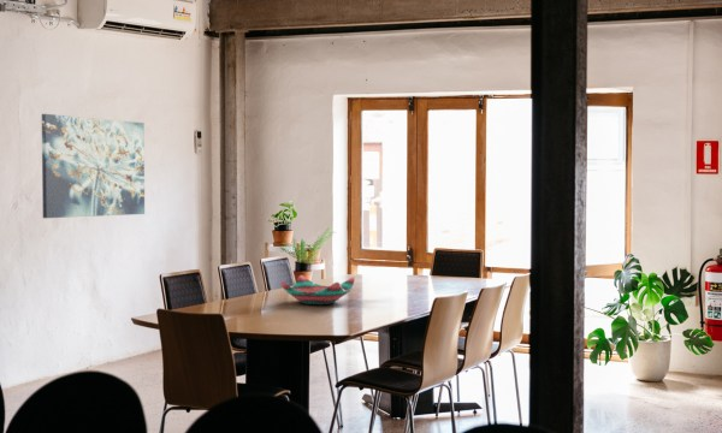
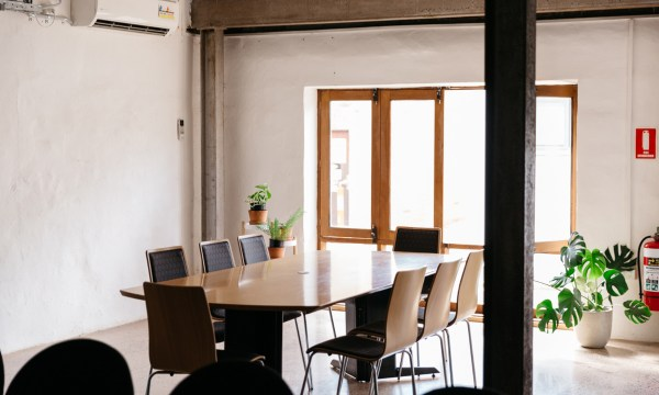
- wall art (96, 167)
- decorative bowl (318, 290)
